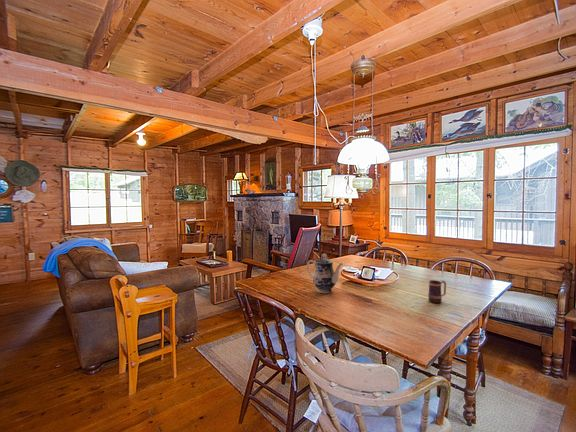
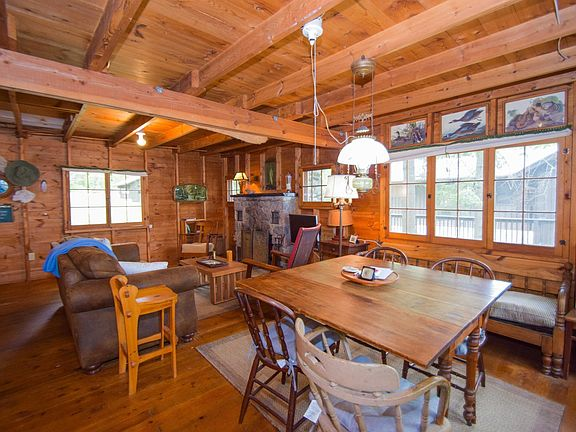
- teapot (324, 272)
- mug (437, 291)
